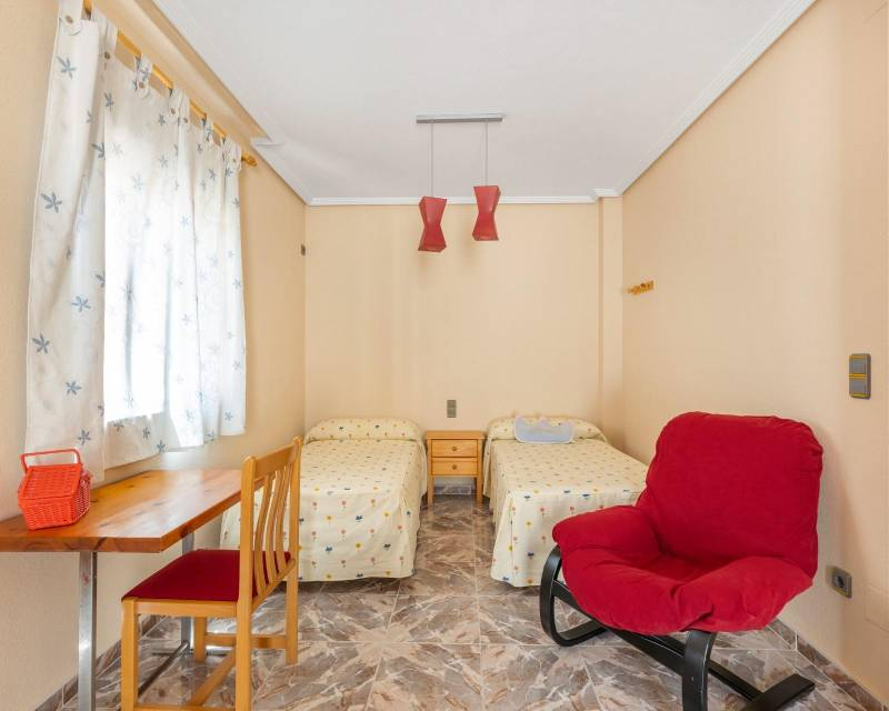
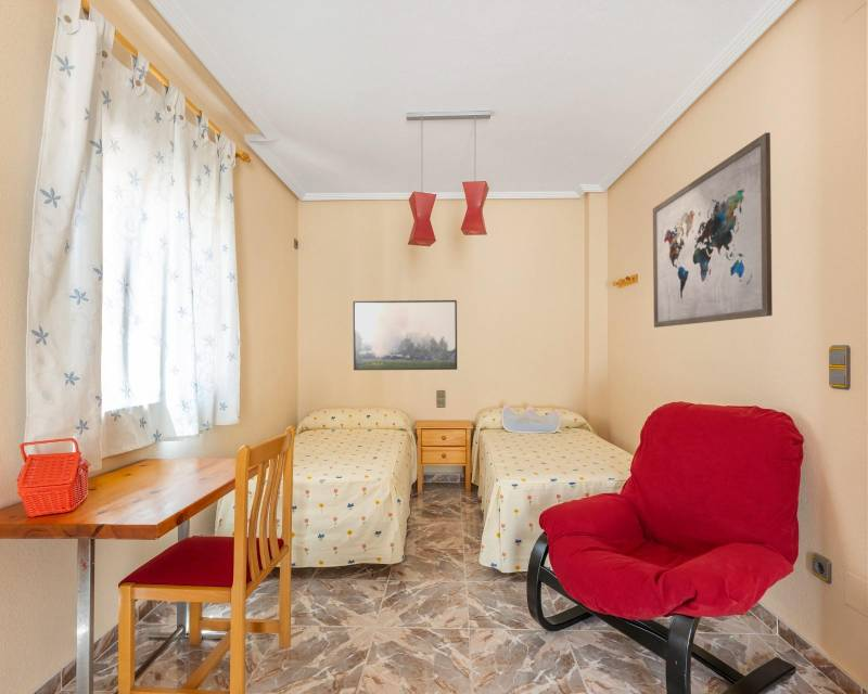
+ wall art (699, 250)
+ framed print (405, 335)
